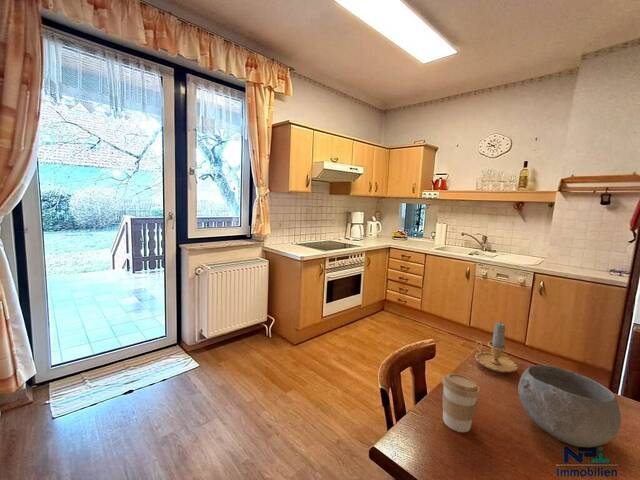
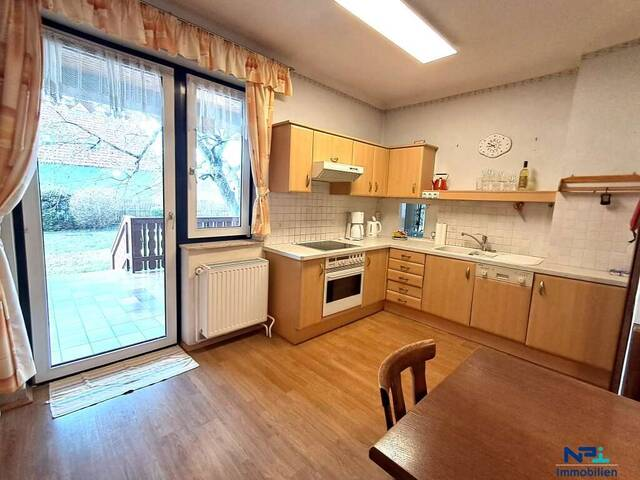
- bowl (564, 405)
- coffee cup (459, 400)
- candle (494, 342)
